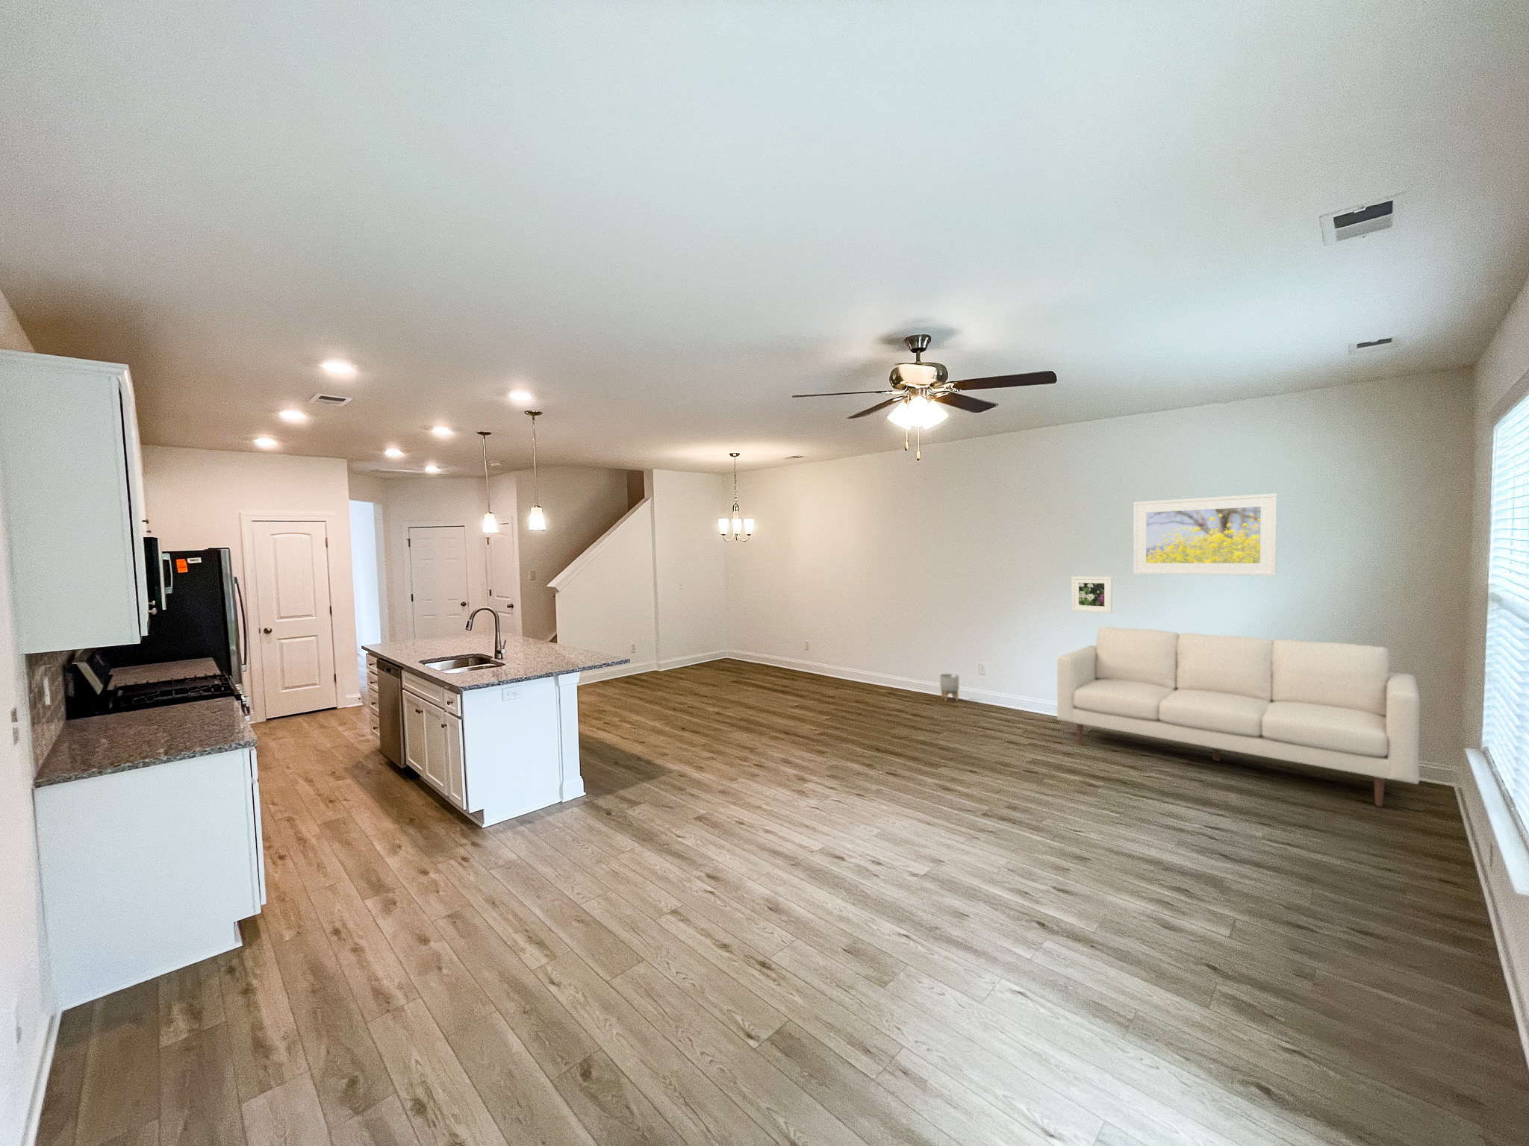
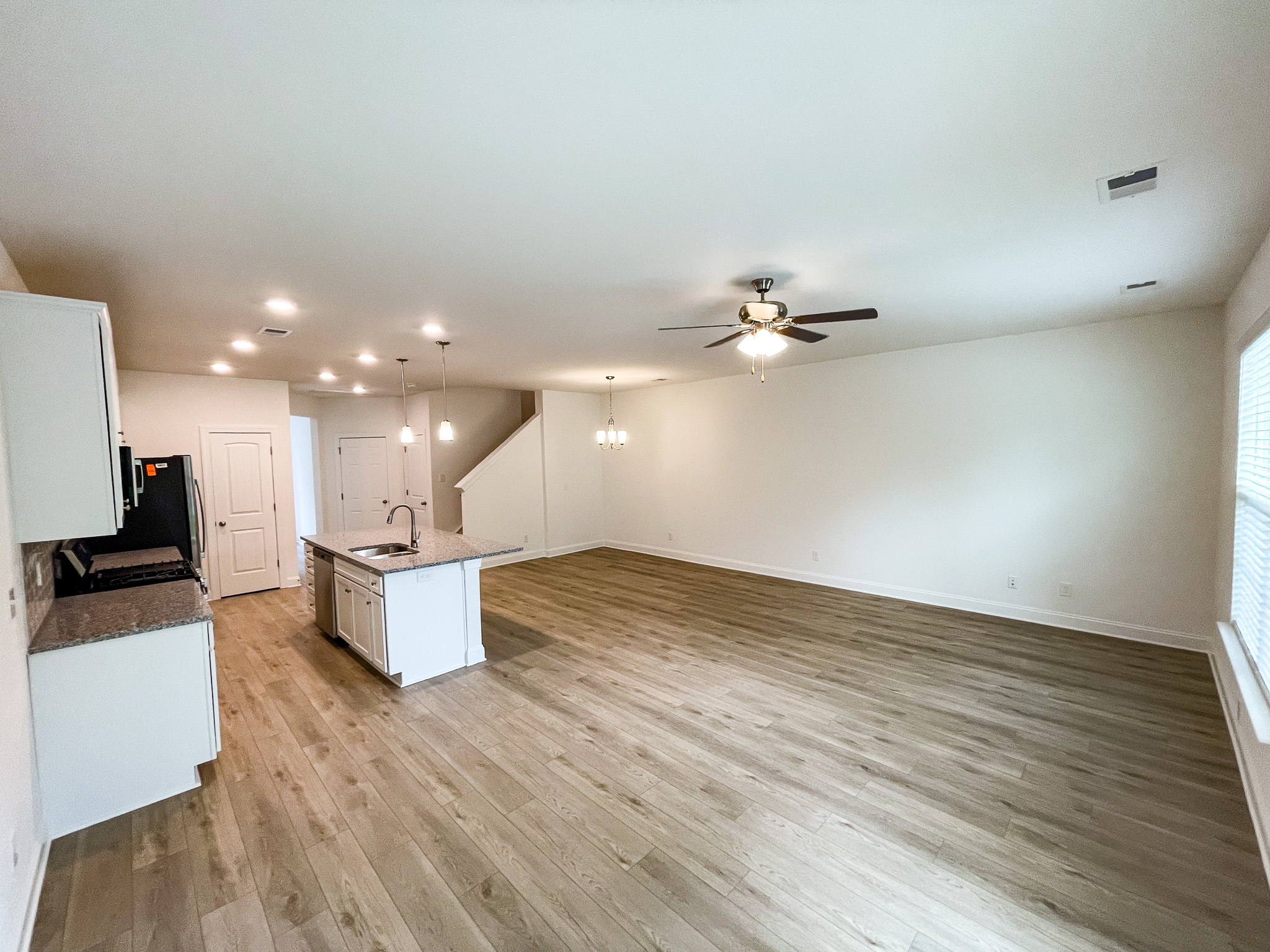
- planter (949, 687)
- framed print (1092, 593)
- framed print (1200, 537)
- sofa (1217, 699)
